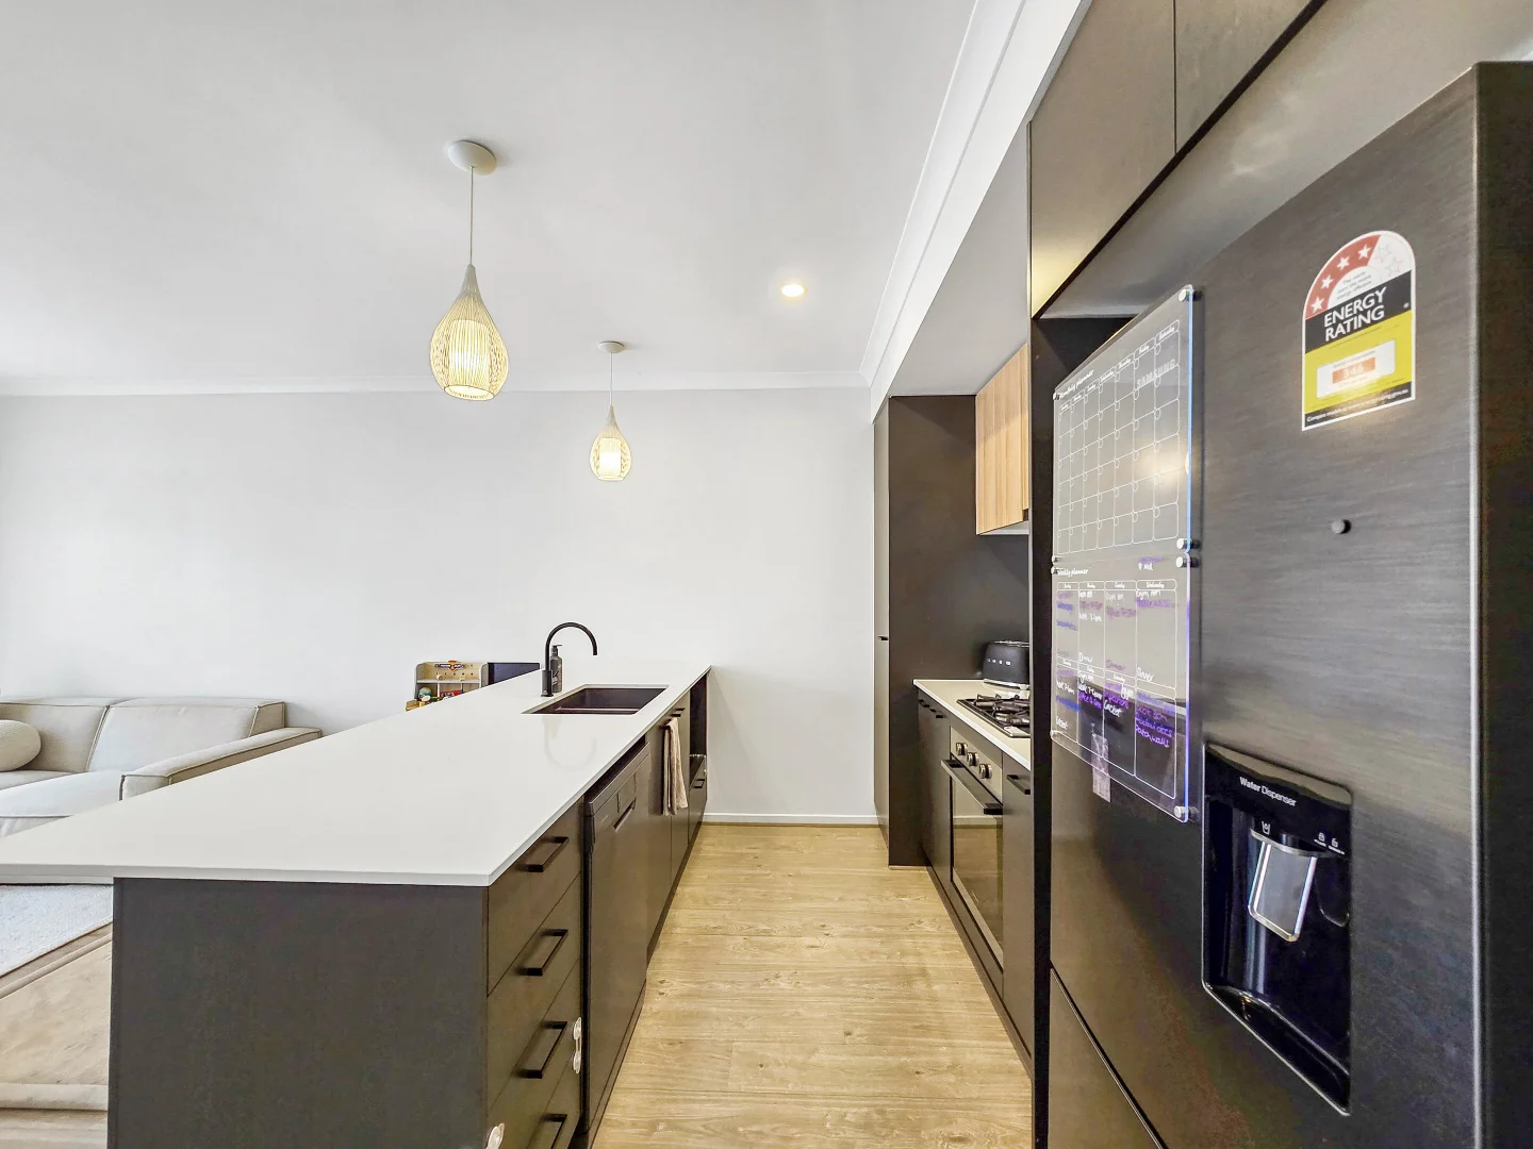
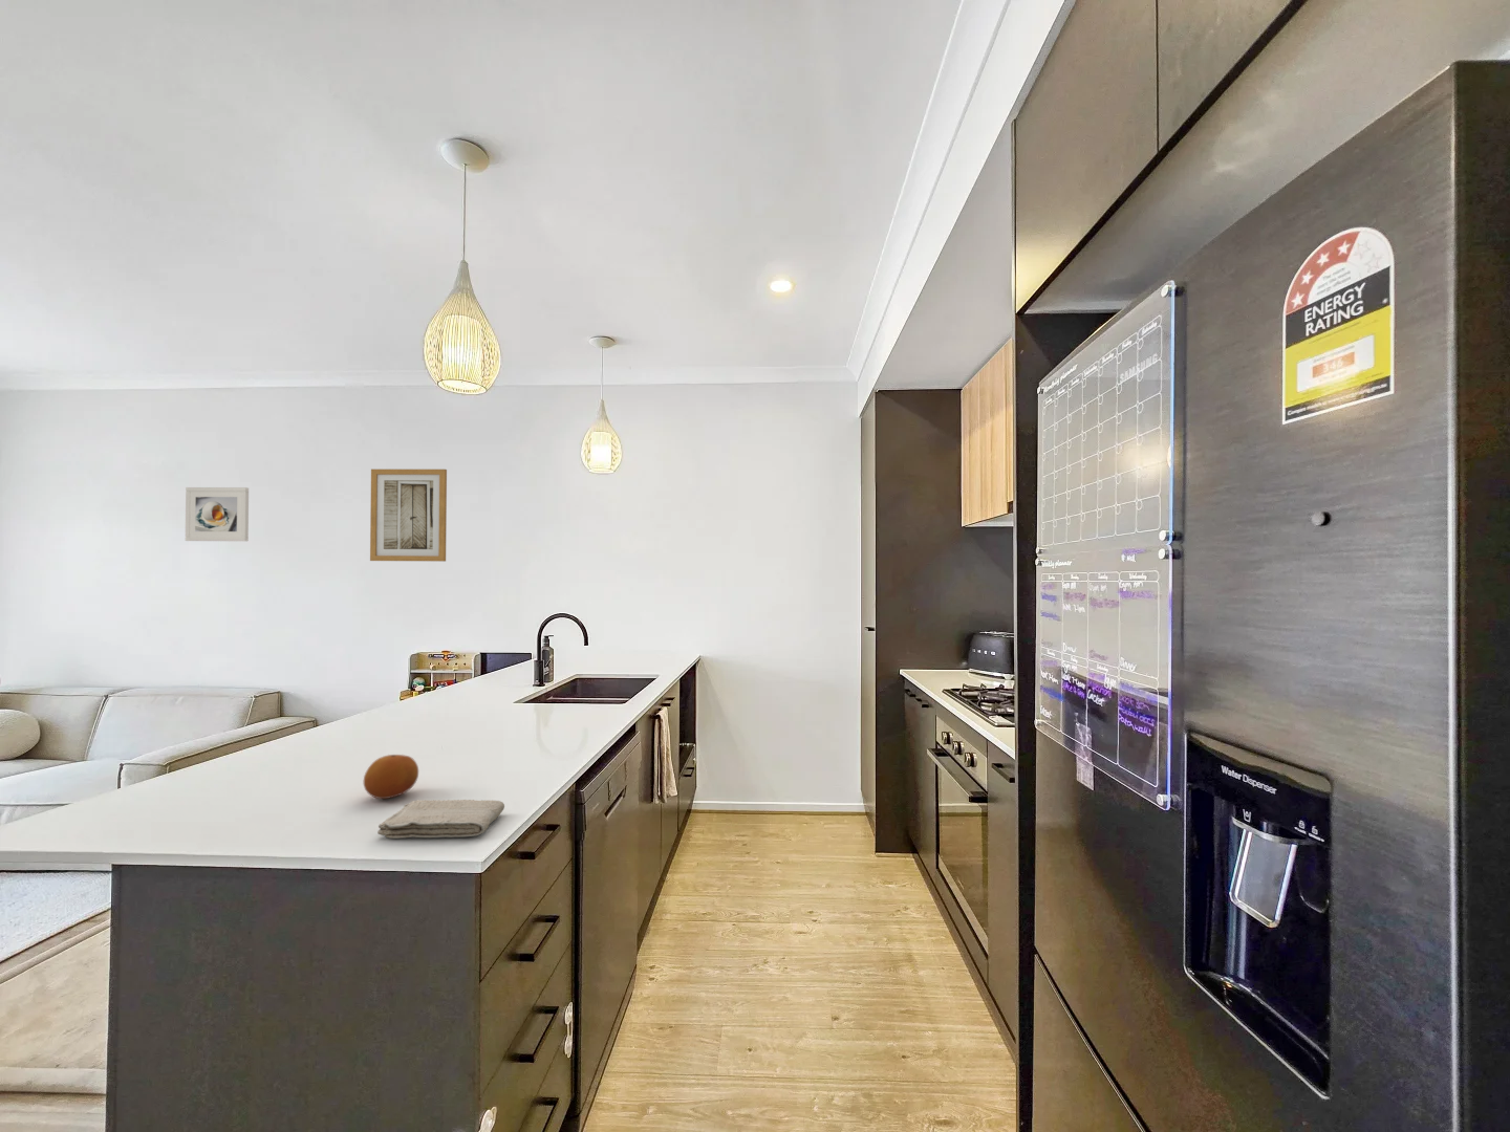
+ fruit (391, 774)
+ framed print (216, 514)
+ washcloth (443, 817)
+ wall art (408, 515)
